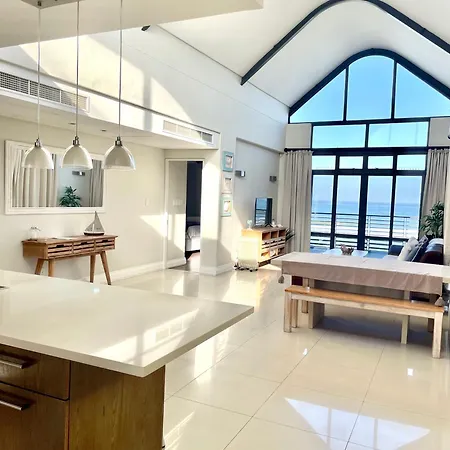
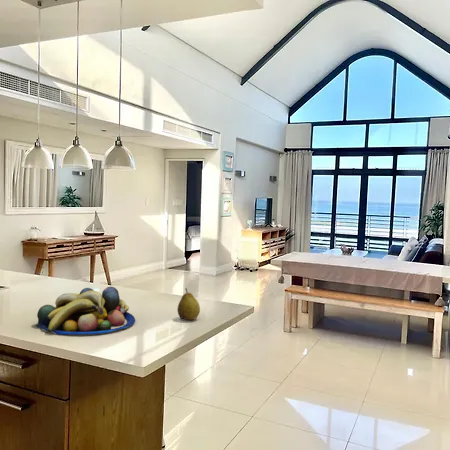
+ fruit (189, 303)
+ fruit bowl (88, 305)
